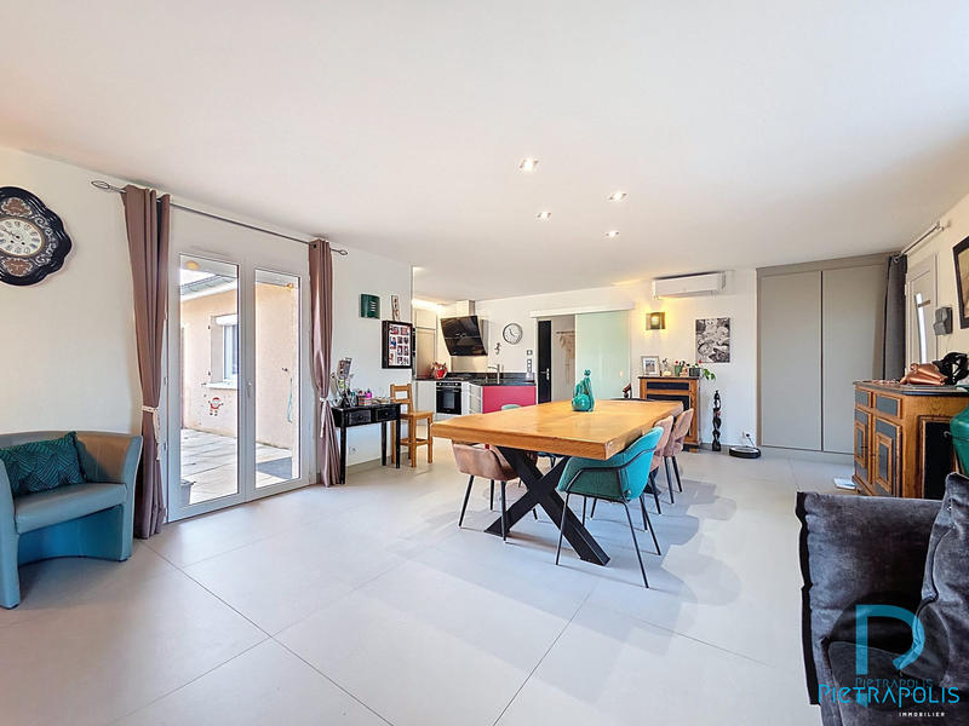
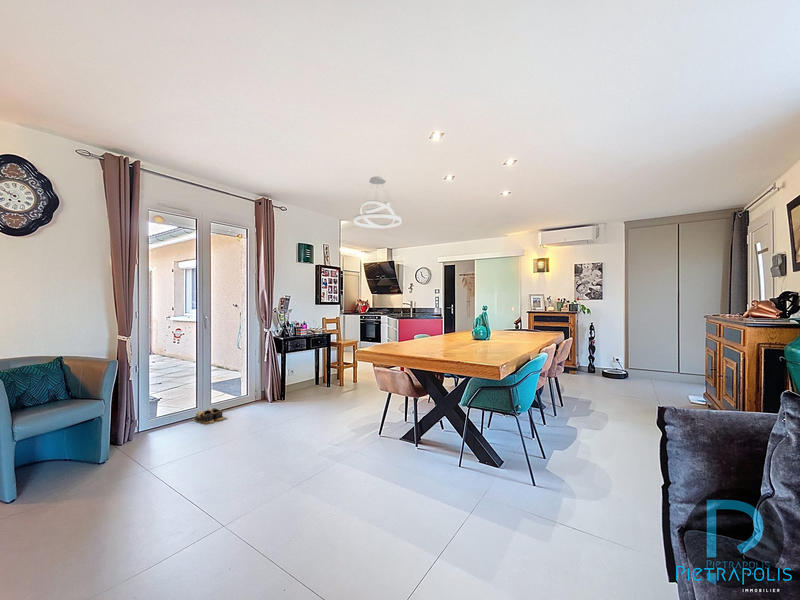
+ shoes (209, 414)
+ pendant light (377, 202)
